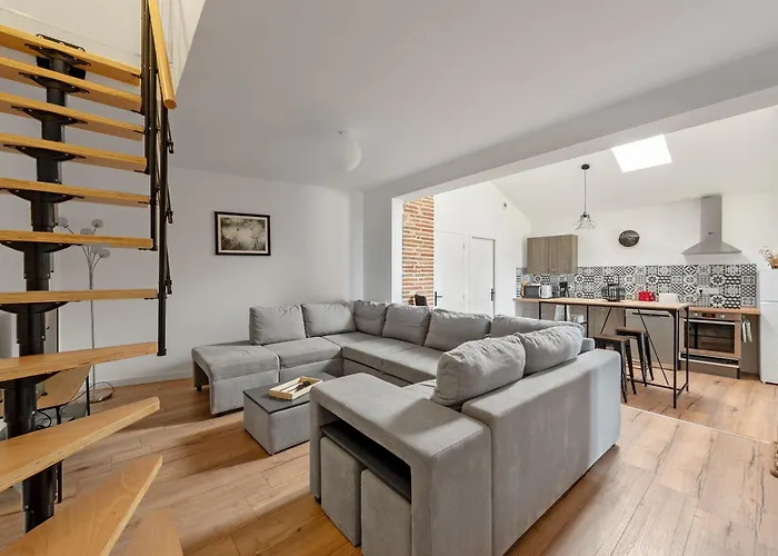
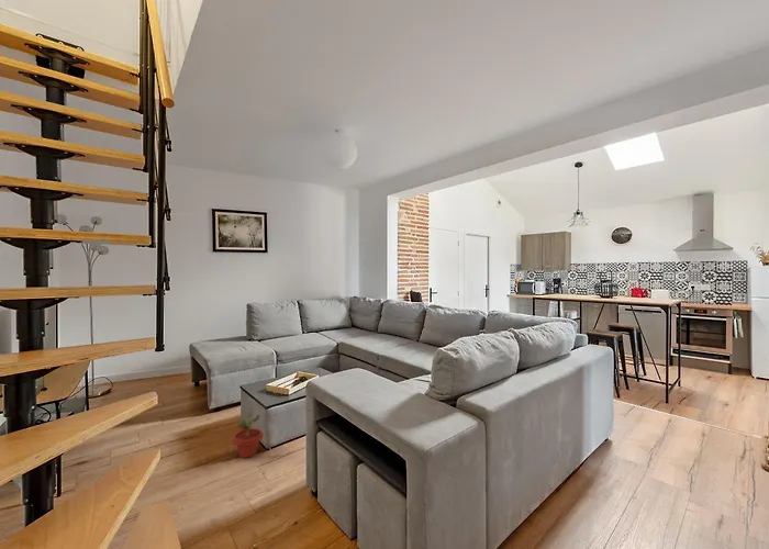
+ potted plant (248, 432)
